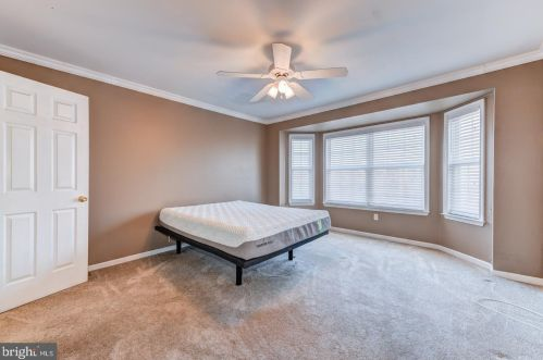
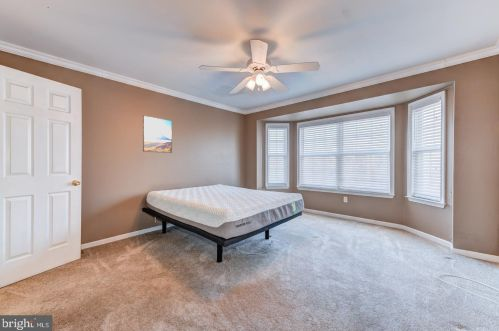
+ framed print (158, 135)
